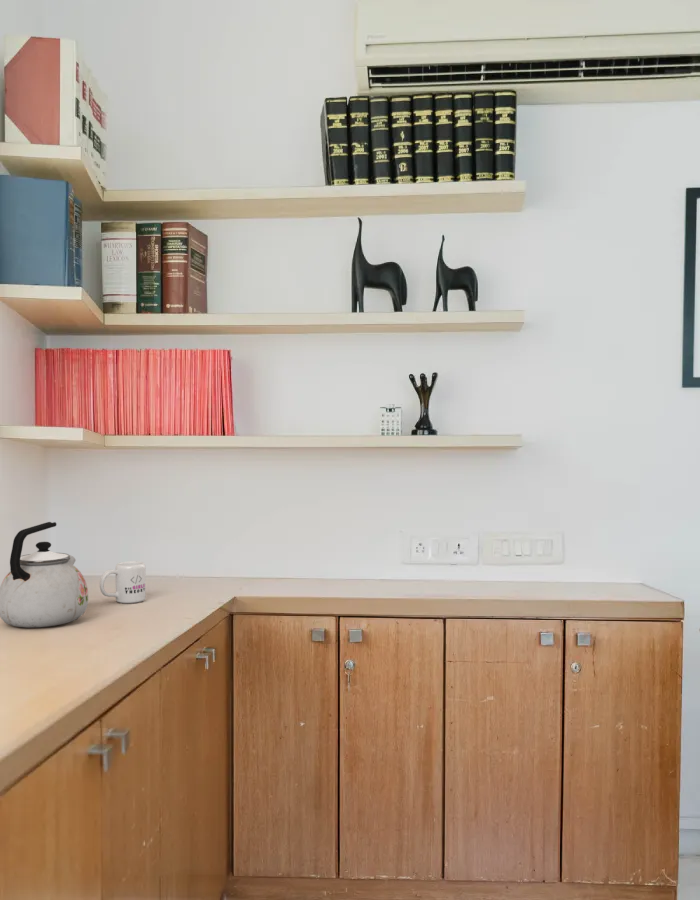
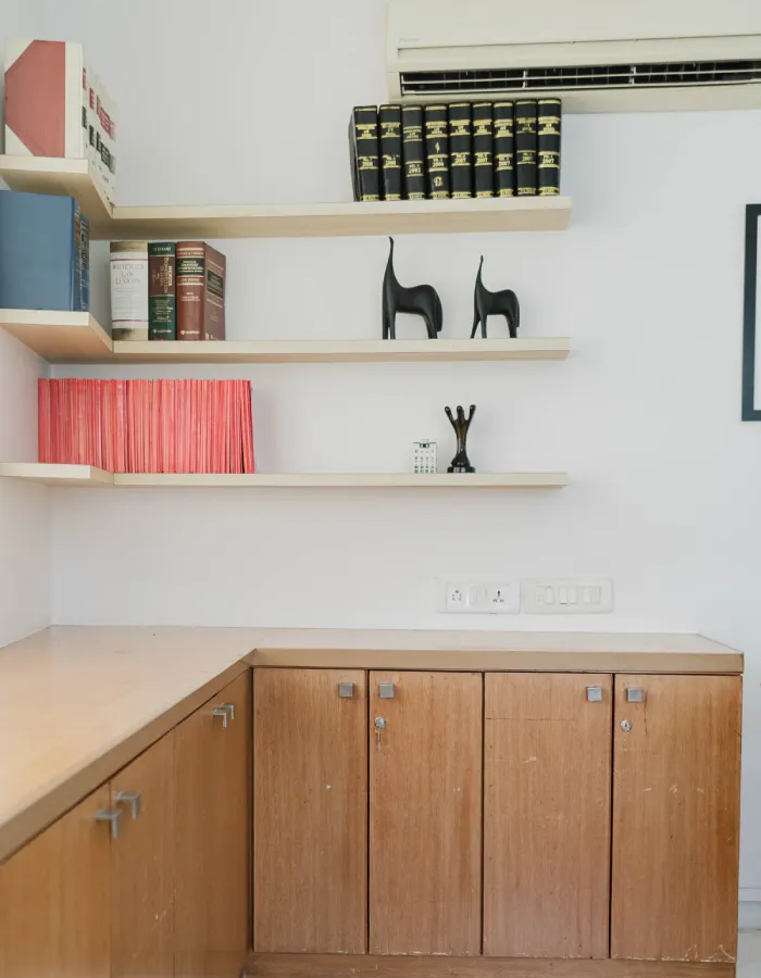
- kettle (44, 572)
- mug (122, 583)
